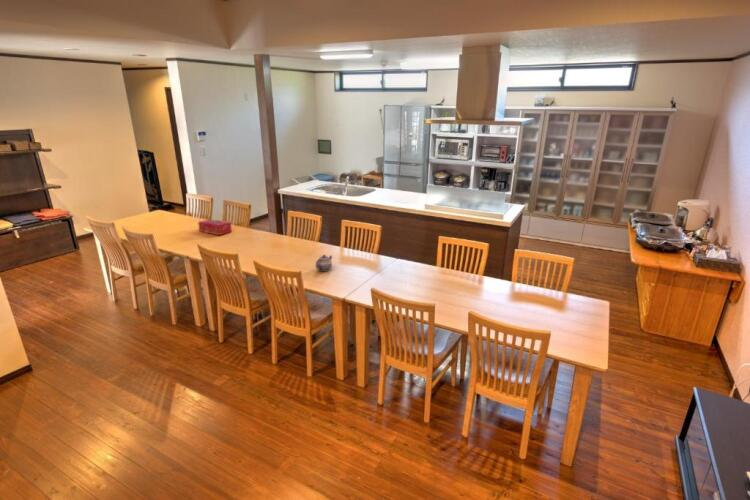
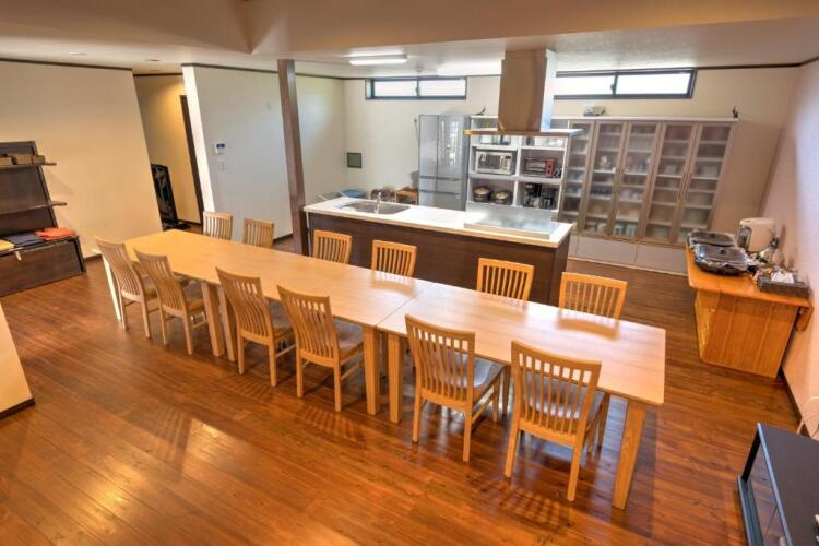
- teapot (324, 262)
- tissue box (215, 226)
